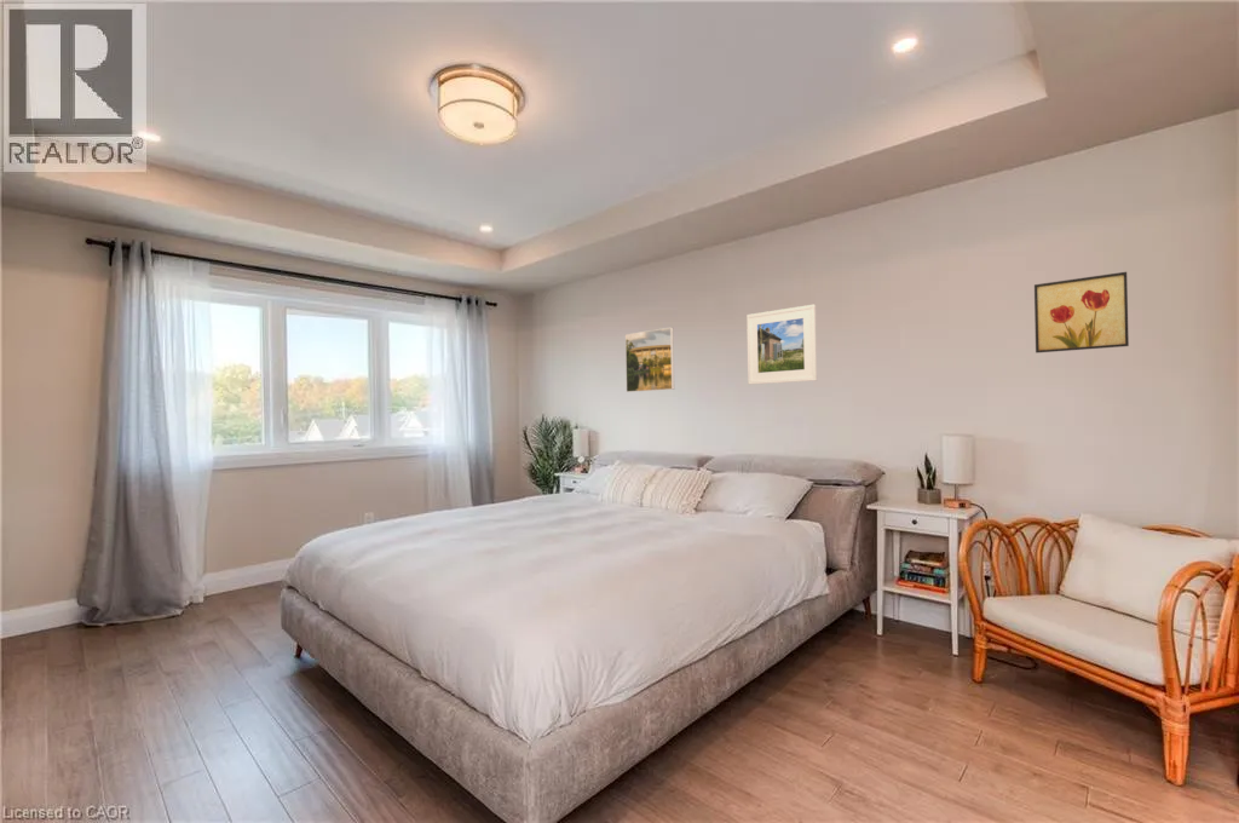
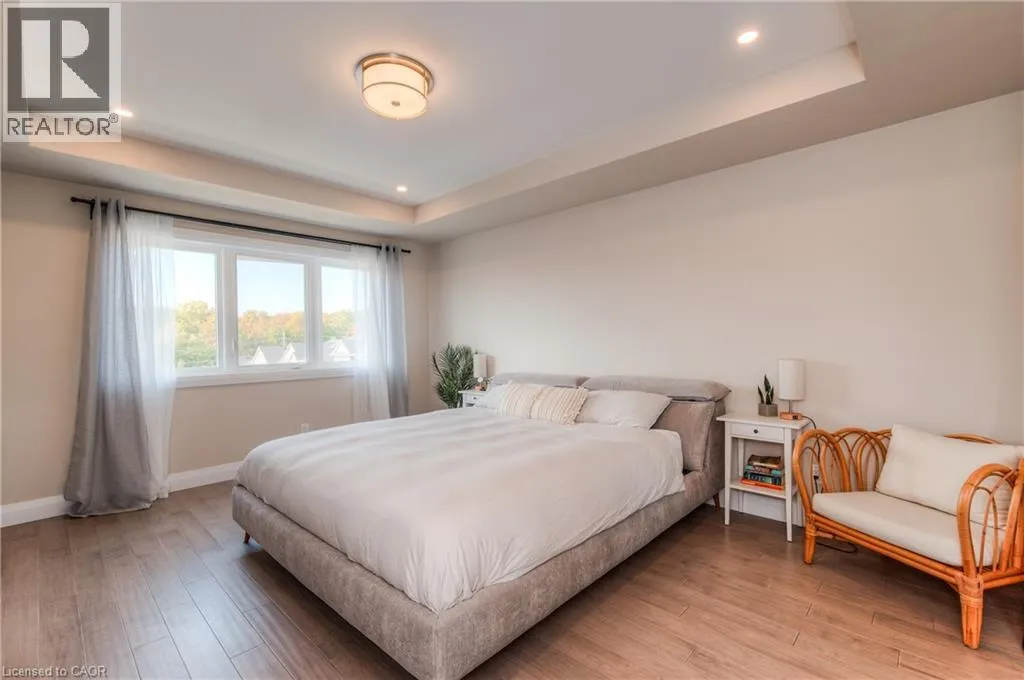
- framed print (780, 346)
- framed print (649, 361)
- wall art (1079, 313)
